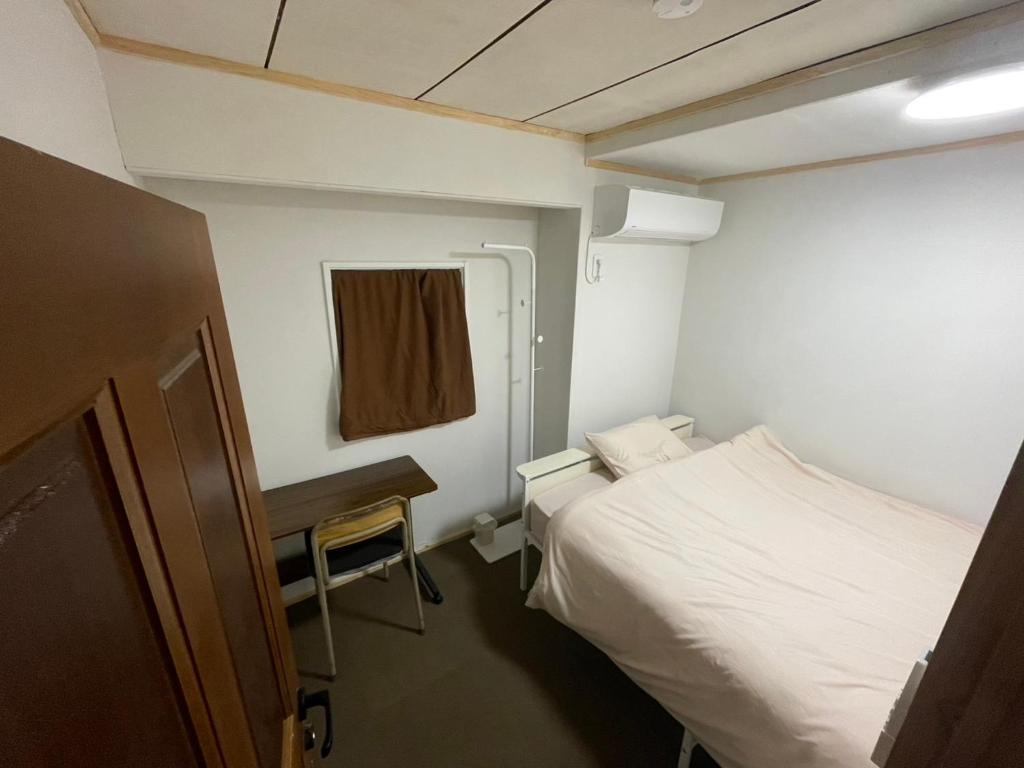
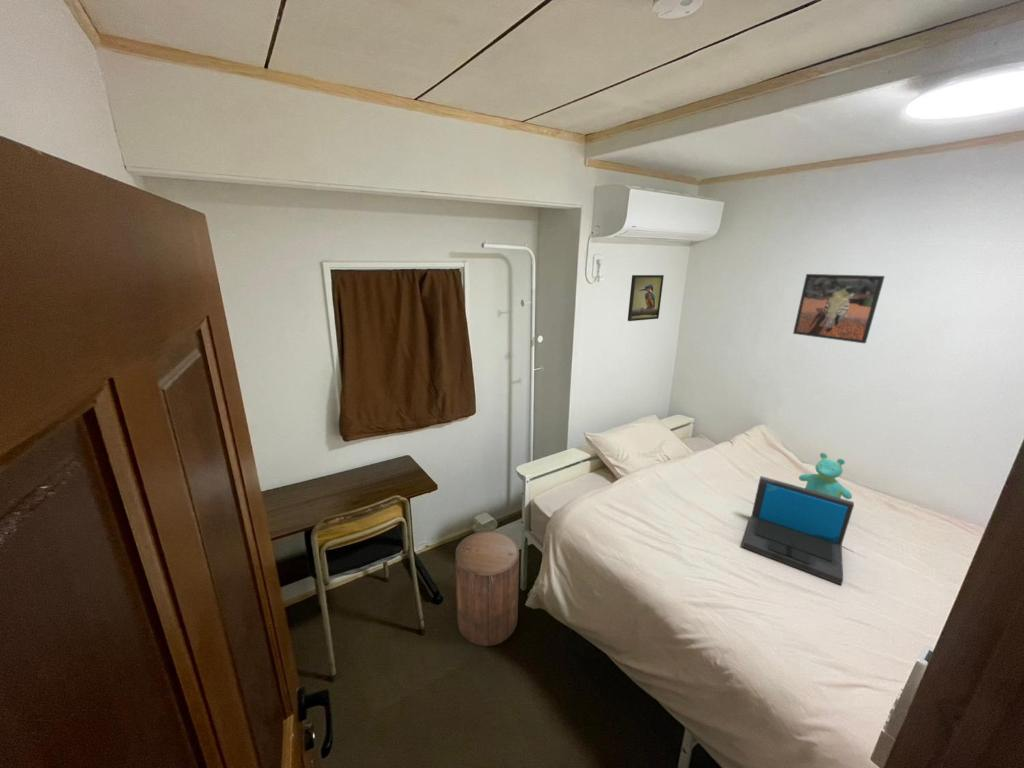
+ laptop (796, 524)
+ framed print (645, 297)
+ stool (487, 585)
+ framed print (835, 307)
+ teddy bear (822, 482)
